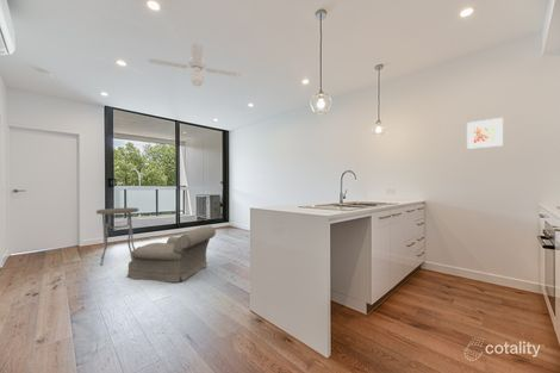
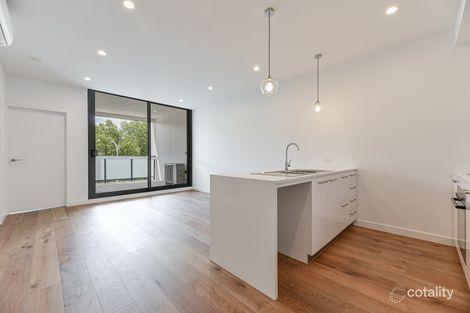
- armchair (172, 249)
- ceiling fan (197, 72)
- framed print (484, 133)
- side table (118, 226)
